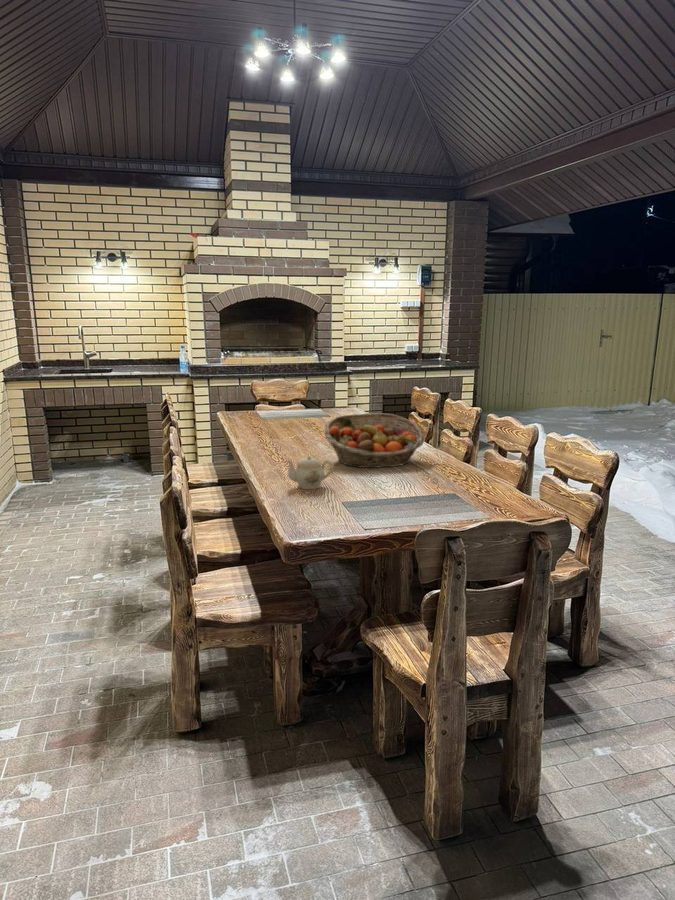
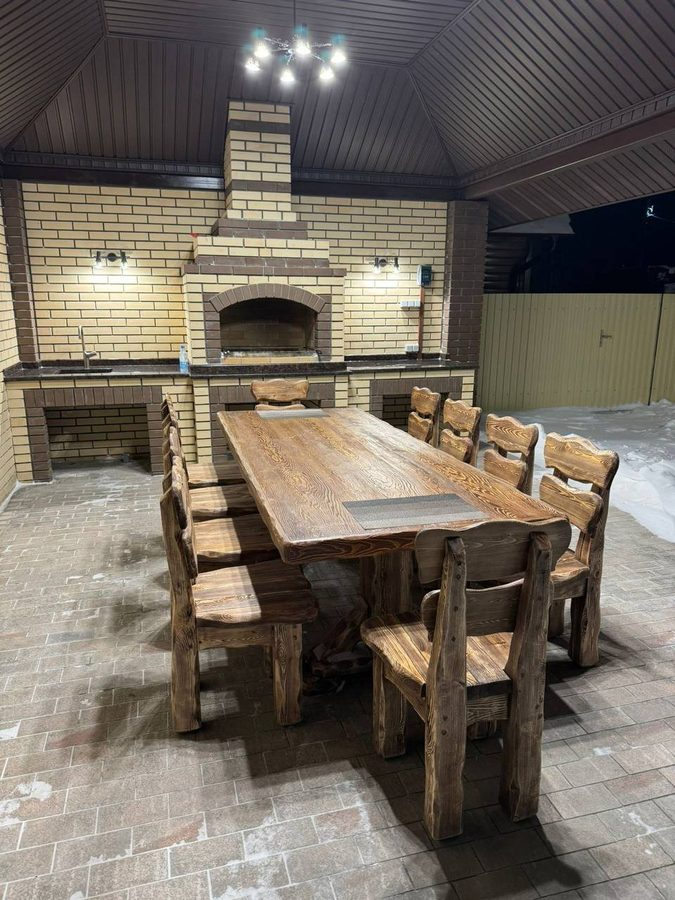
- fruit basket (373, 440)
- teapot (310, 471)
